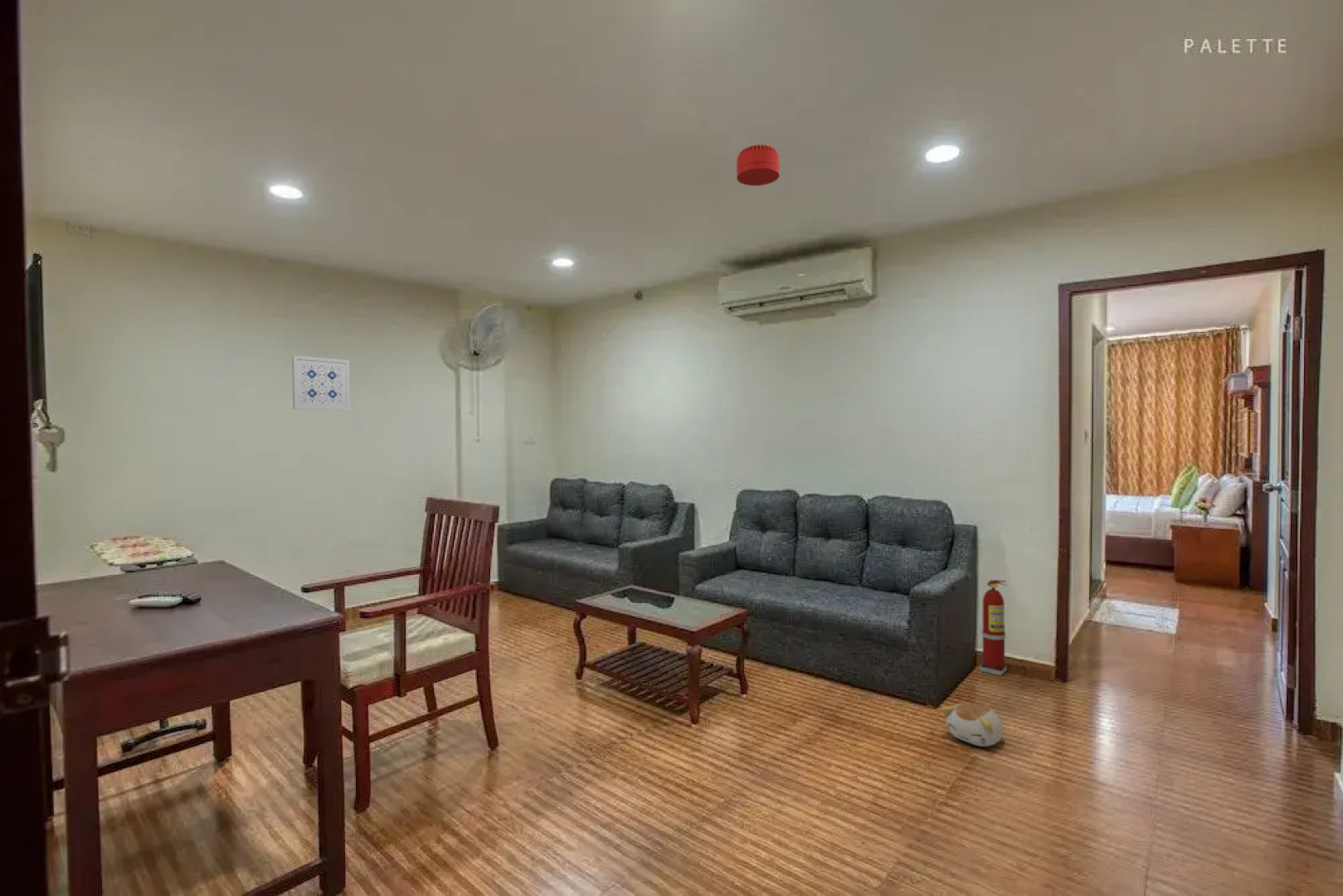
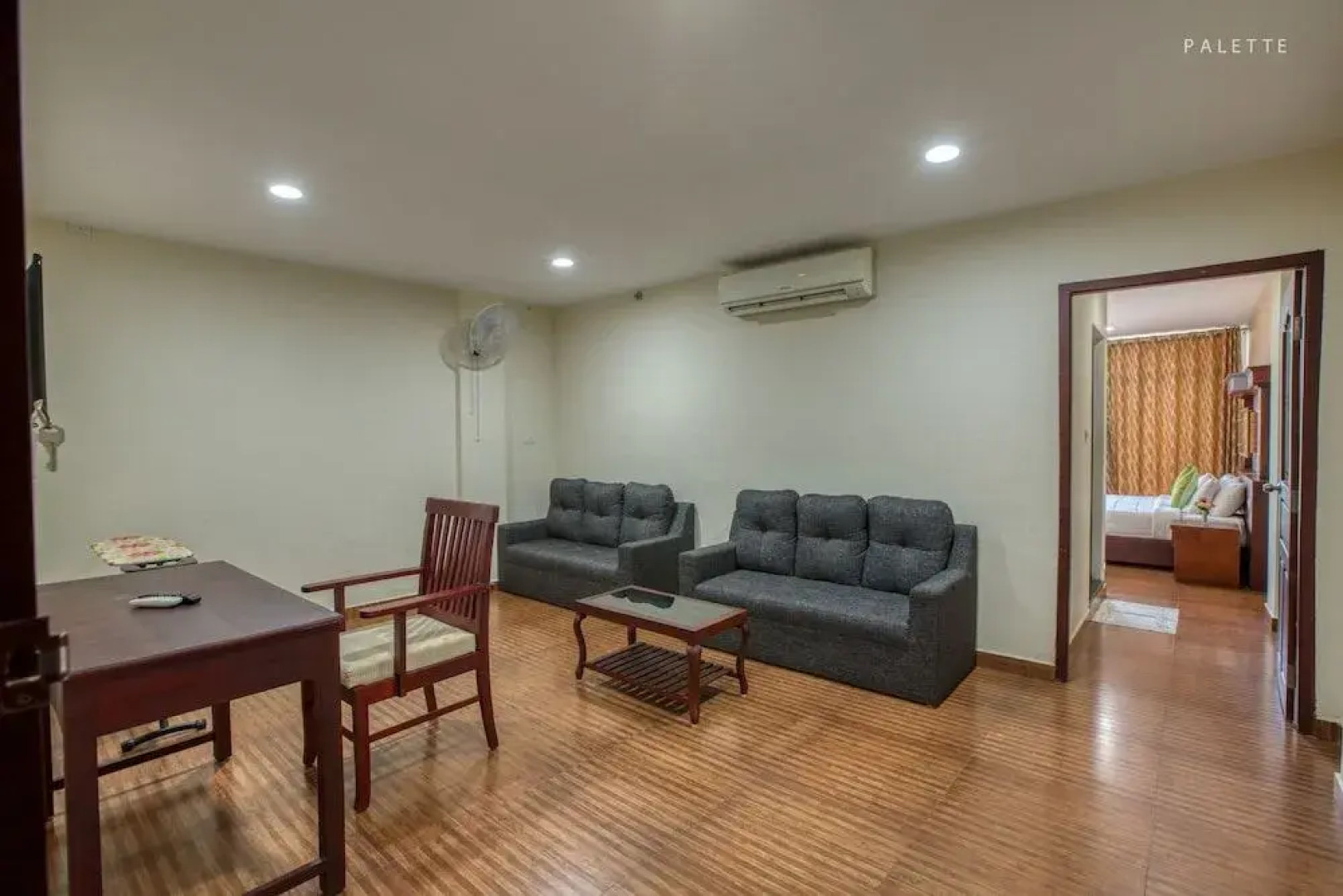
- wall art (322, 383)
- plush toy (977, 720)
- fire extinguisher (994, 626)
- smoke detector (757, 164)
